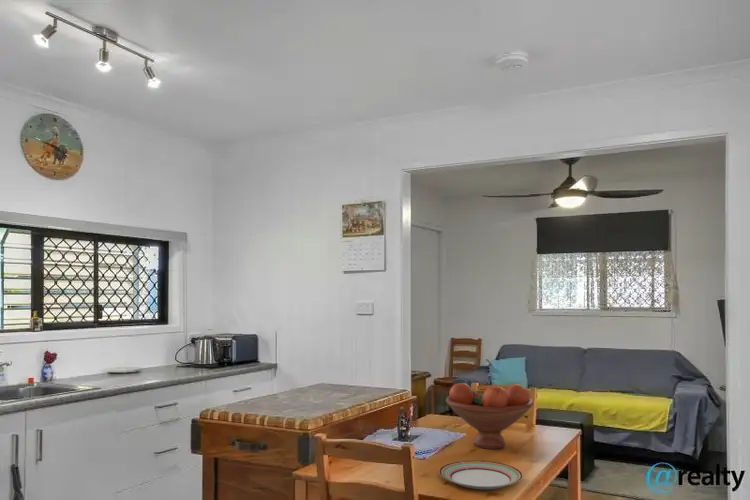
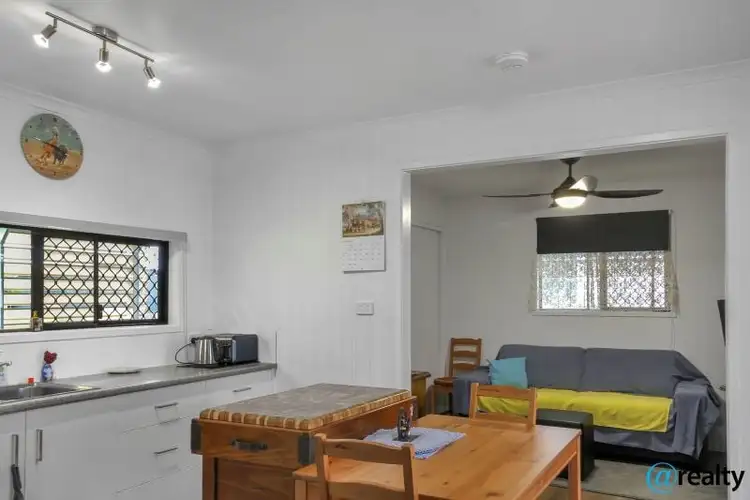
- plate (480, 476)
- fruit bowl (489, 413)
